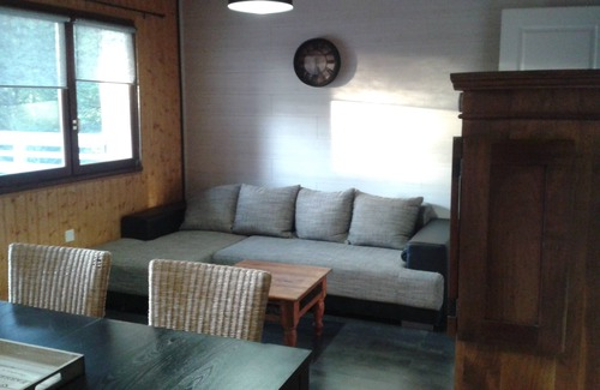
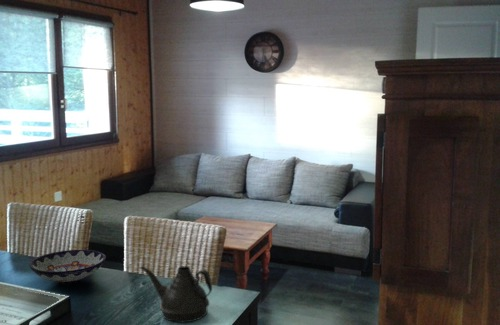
+ teapot (176, 289)
+ bowl (69, 270)
